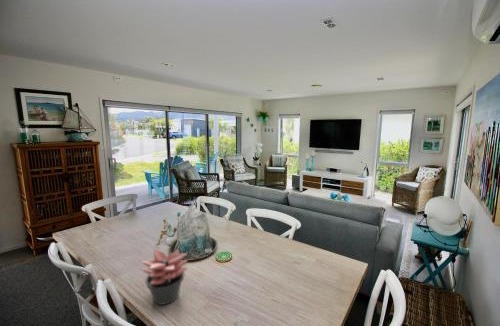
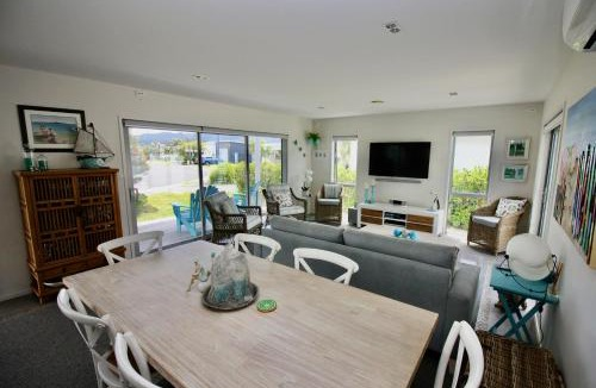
- succulent plant (165, 276)
